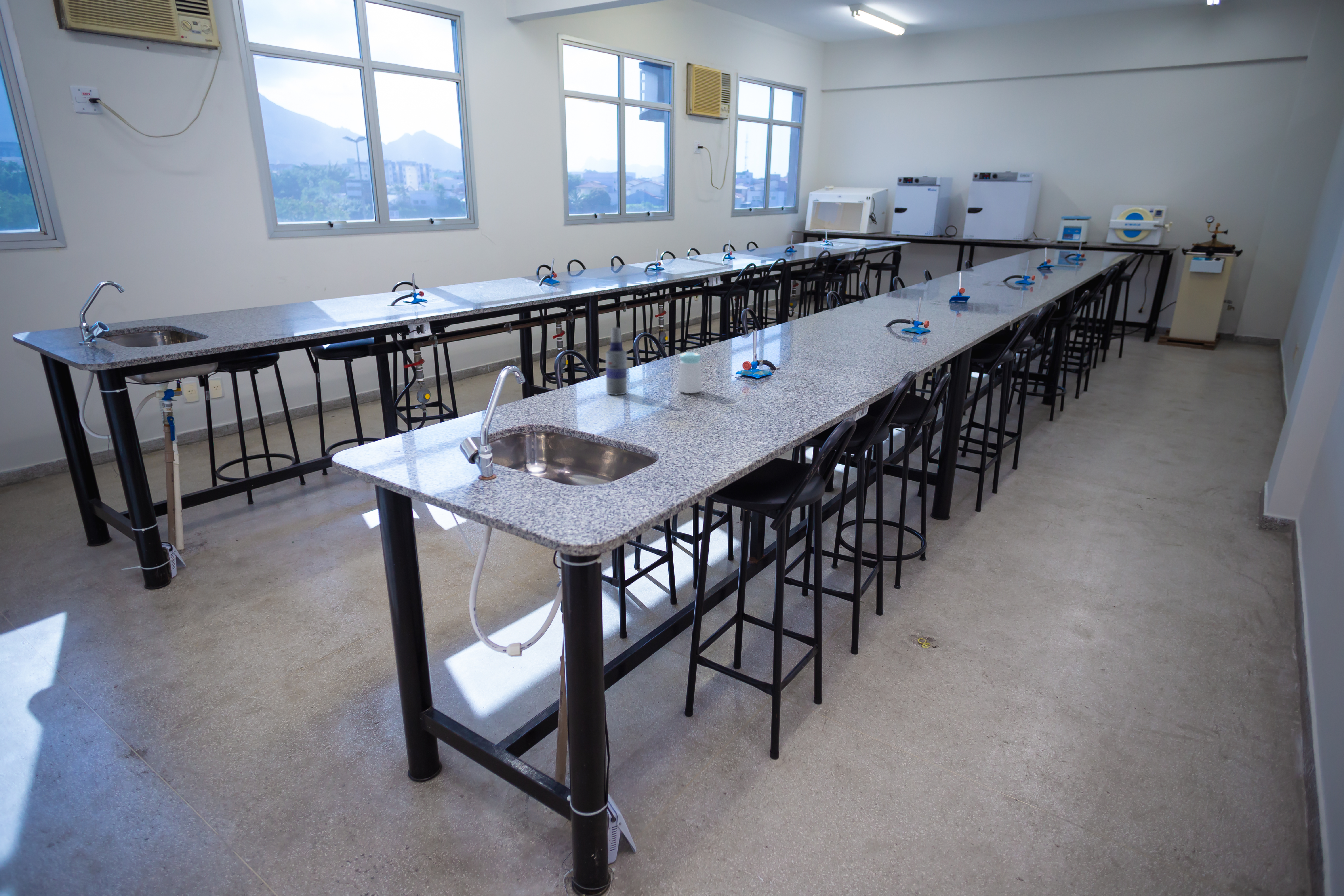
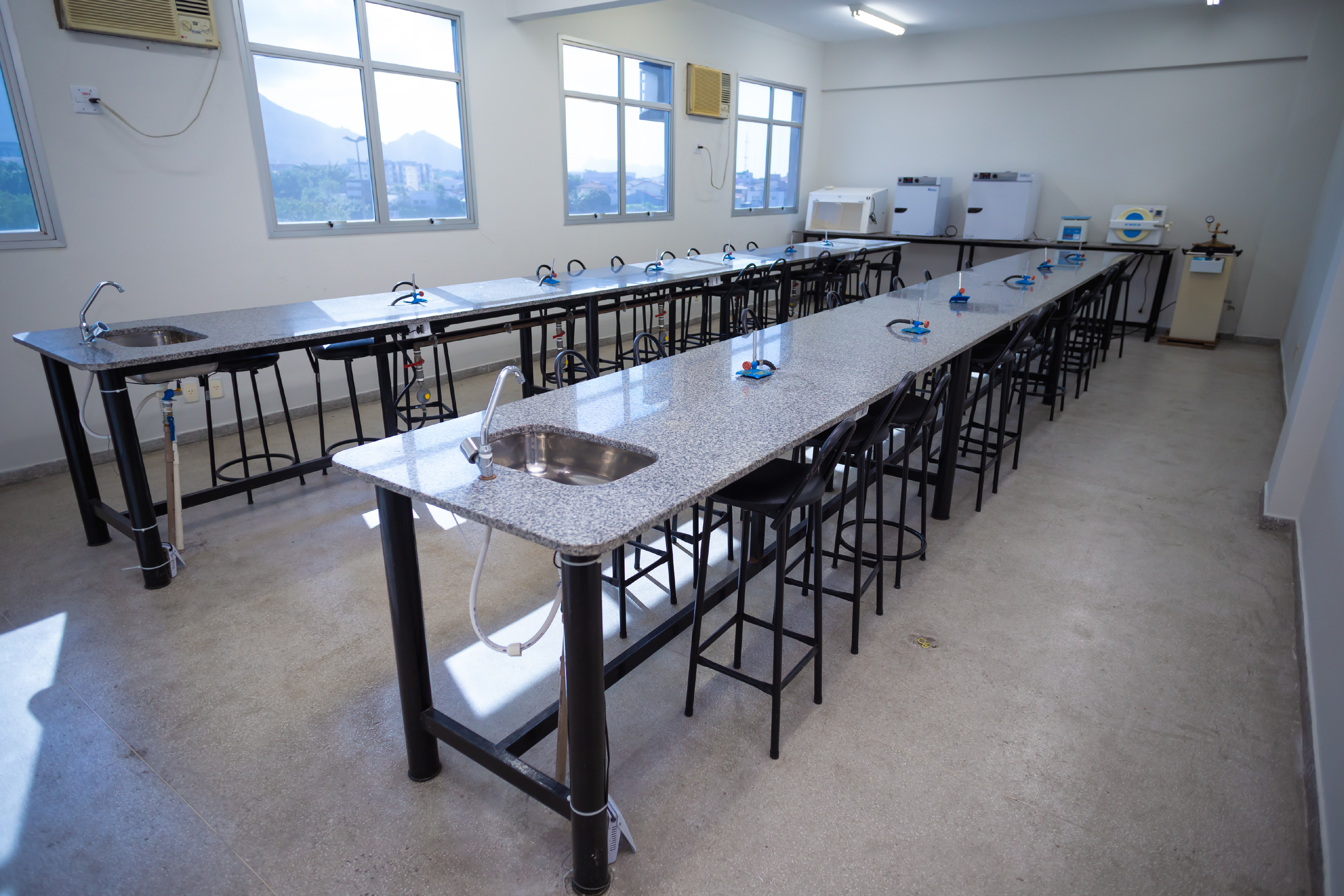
- salt shaker (690, 372)
- spray bottle (616, 361)
